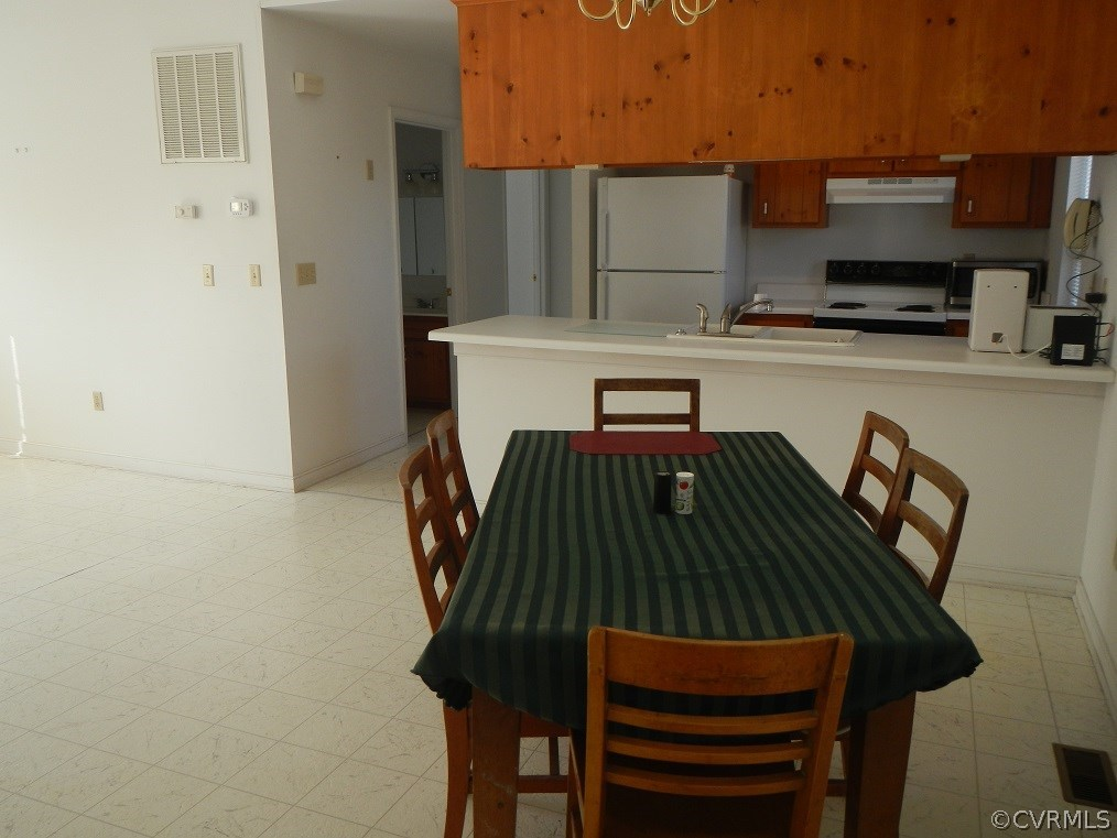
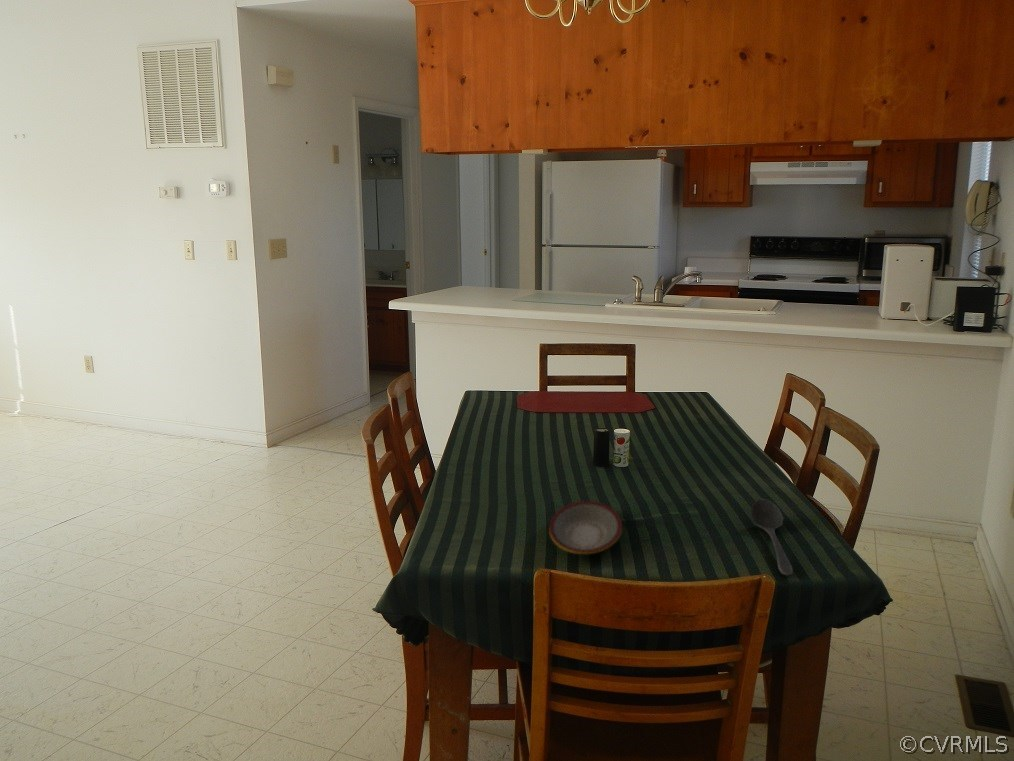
+ plate (585, 530)
+ stirrer (774, 534)
